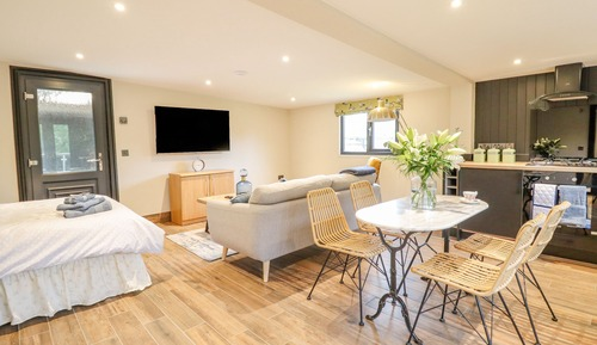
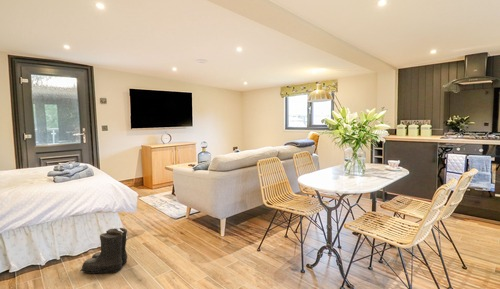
+ boots (105, 248)
